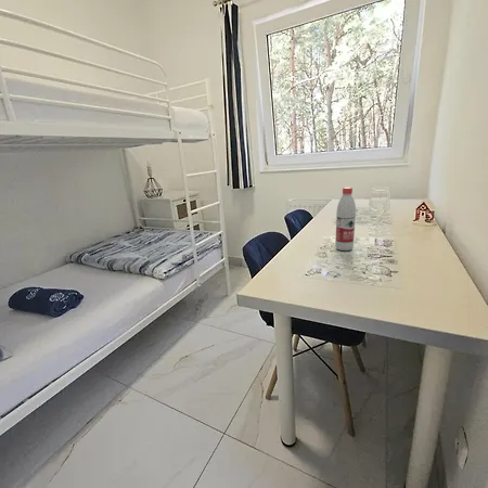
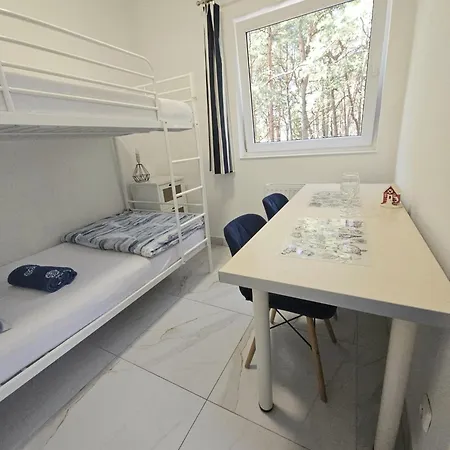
- water bottle (345, 219)
